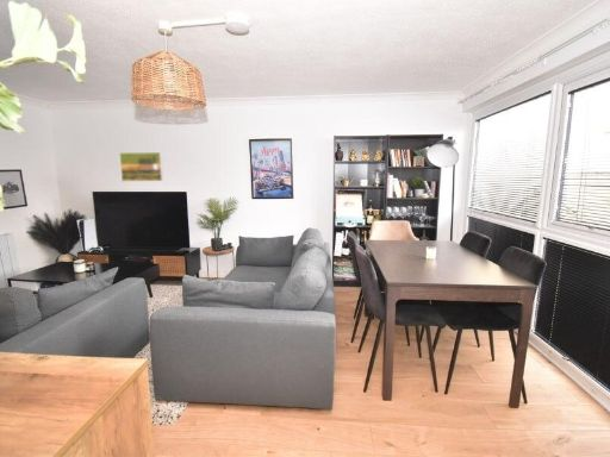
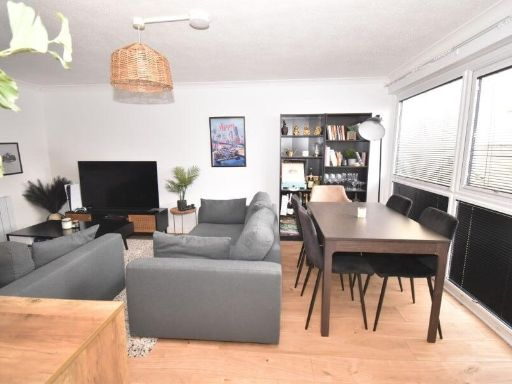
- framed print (141, 167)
